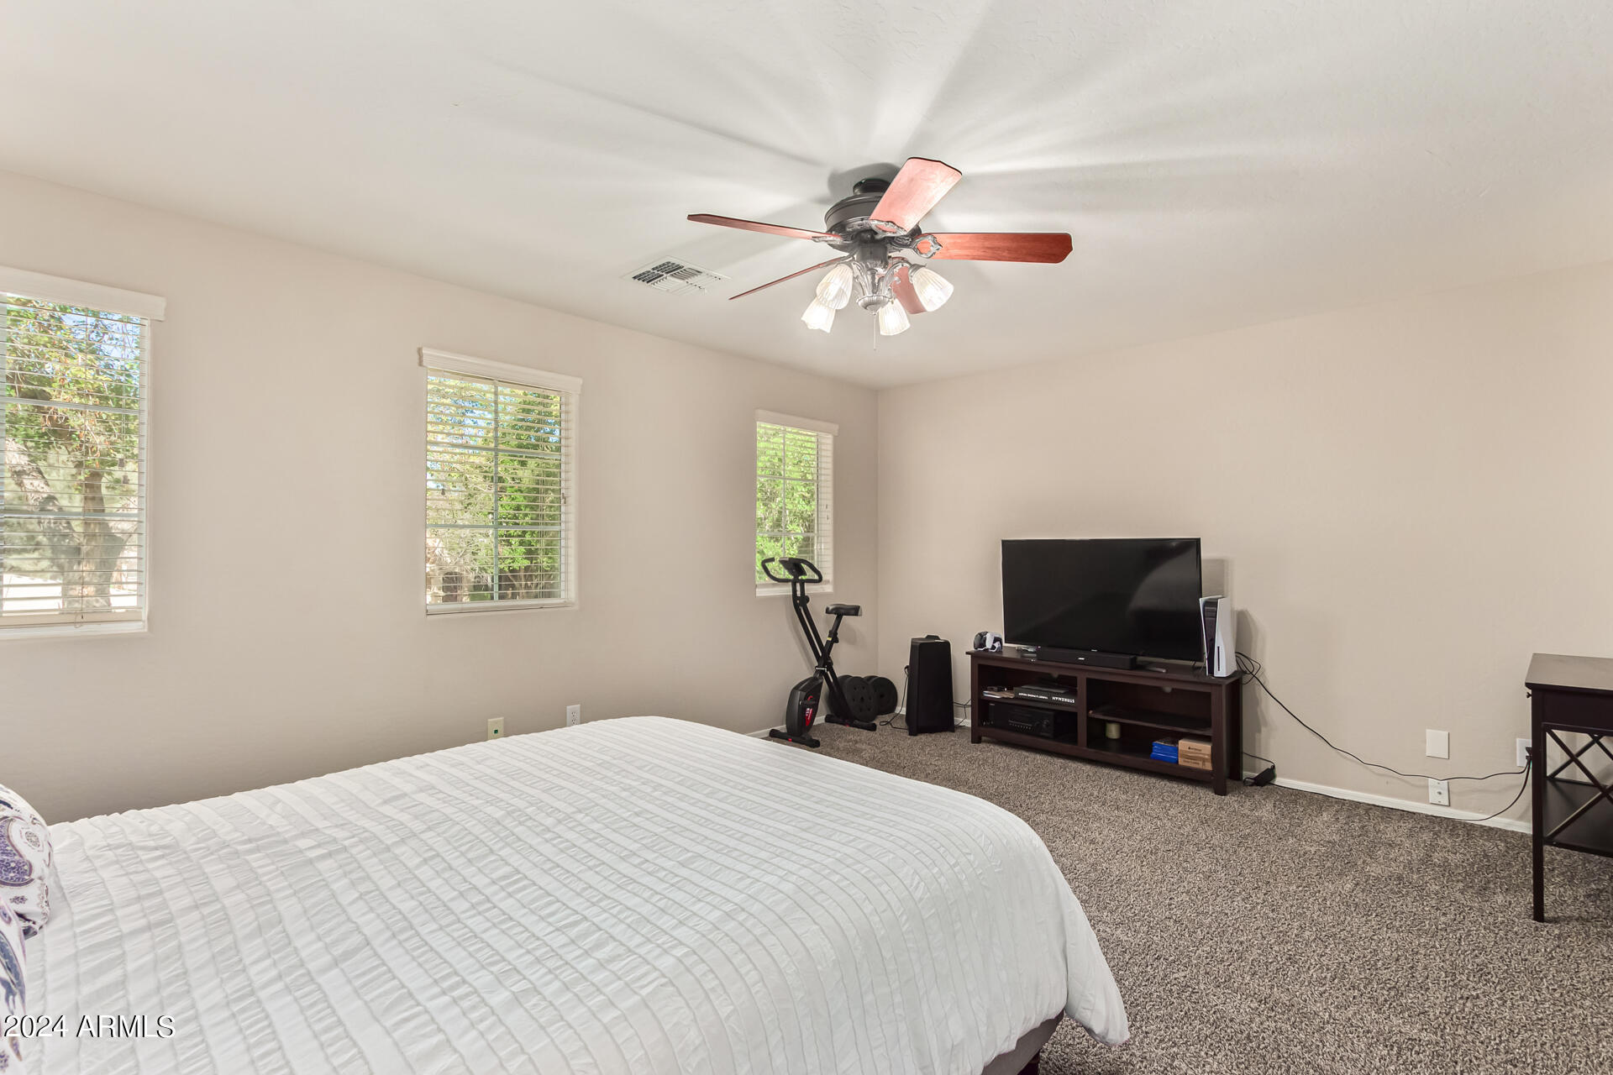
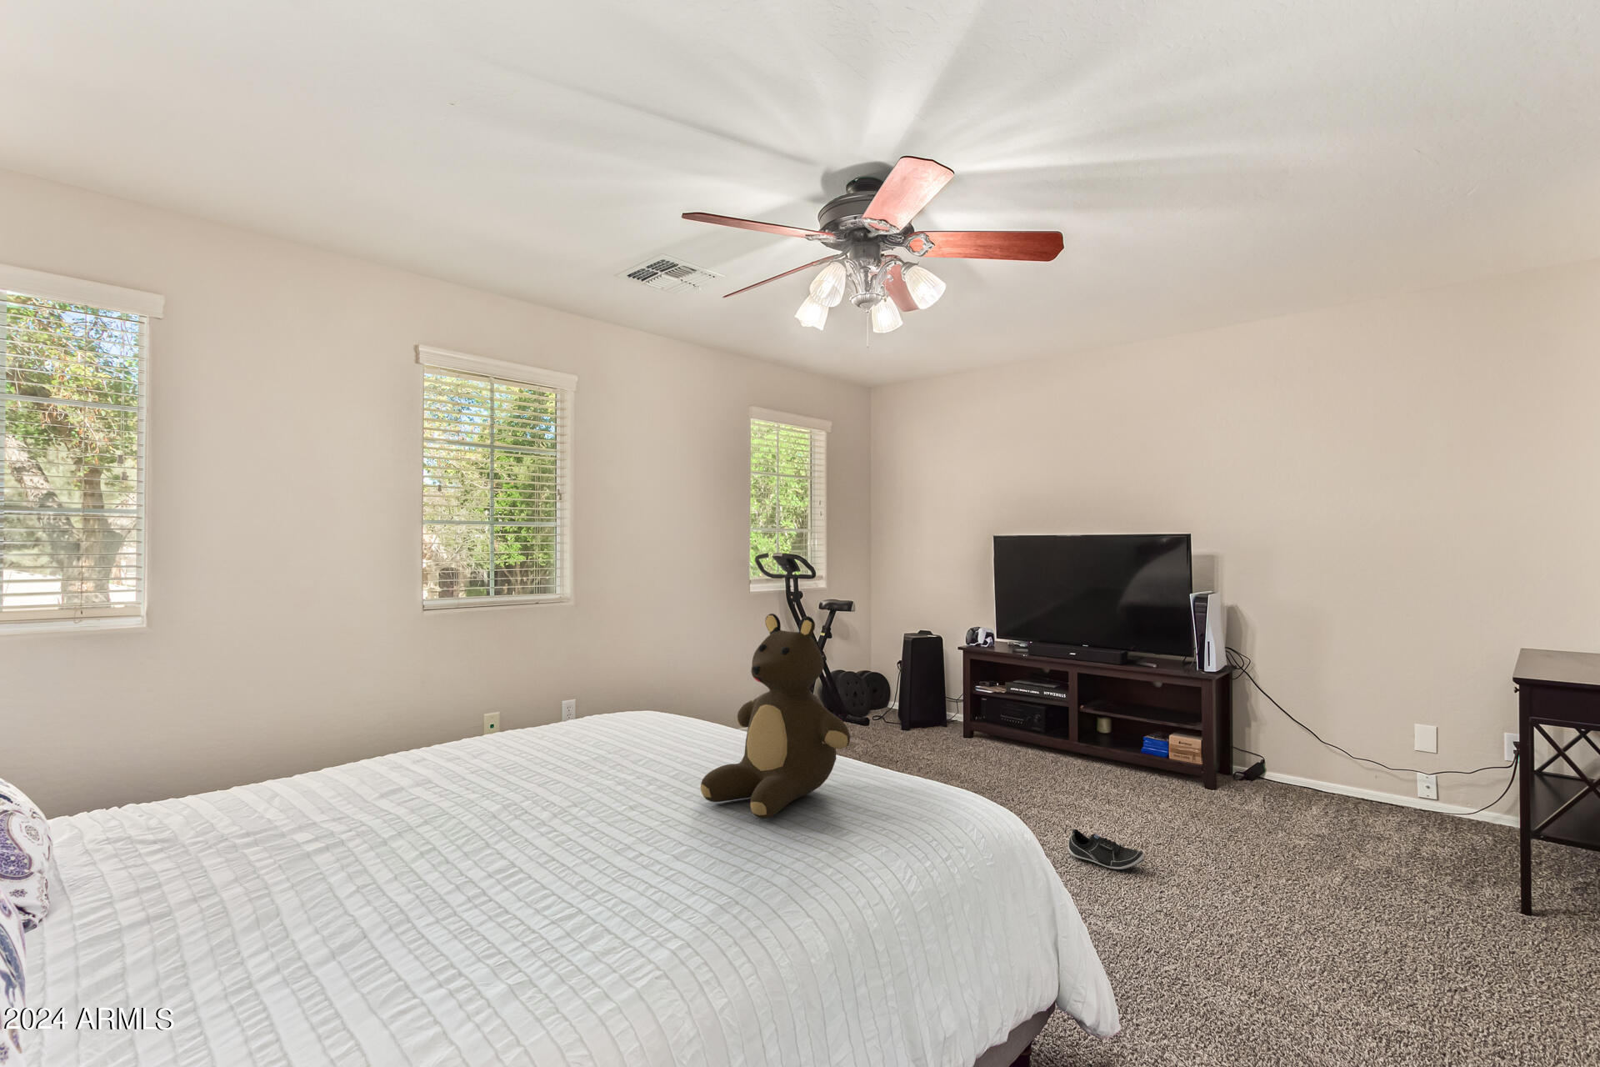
+ shoe (1105, 849)
+ teddy bear (771, 707)
